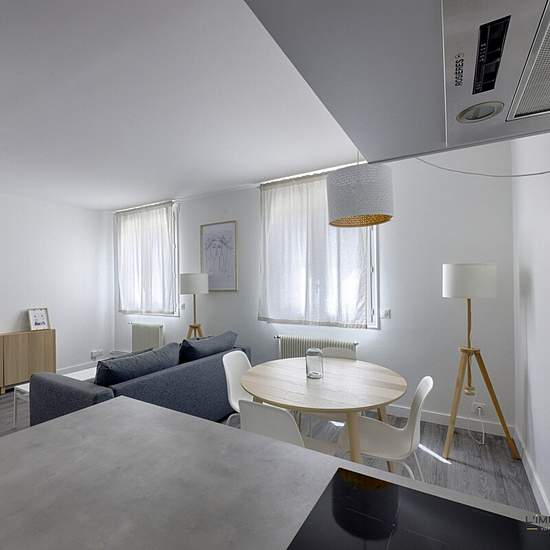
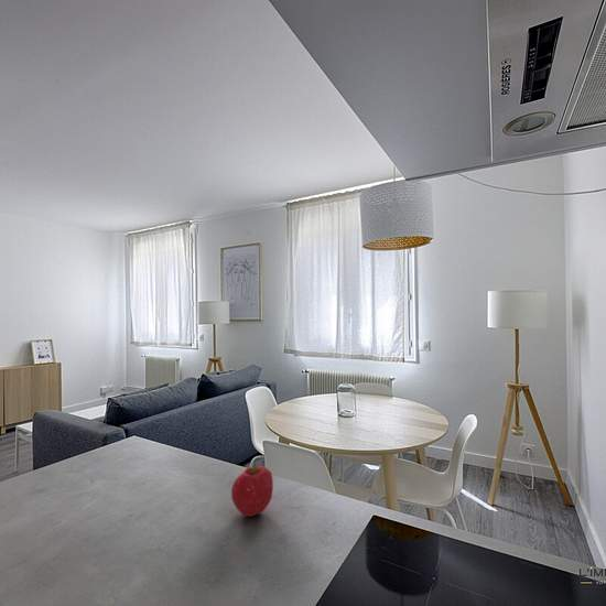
+ fruit (252, 488)
